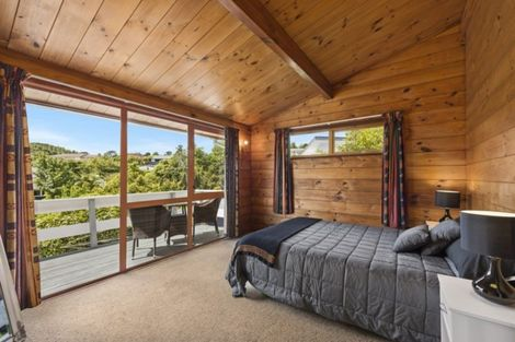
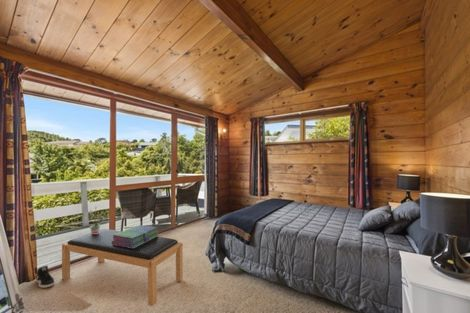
+ stack of books (136, 235)
+ bench (122, 259)
+ potted plant (95, 220)
+ sneaker (44, 275)
